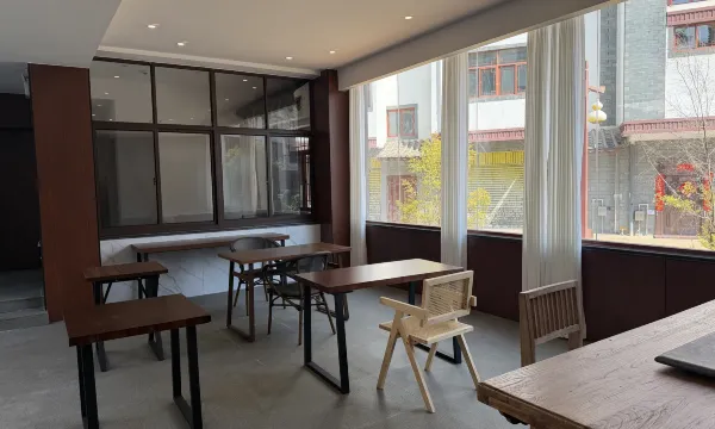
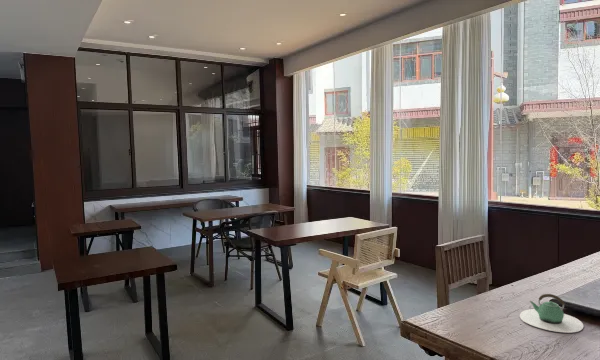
+ teapot (550, 307)
